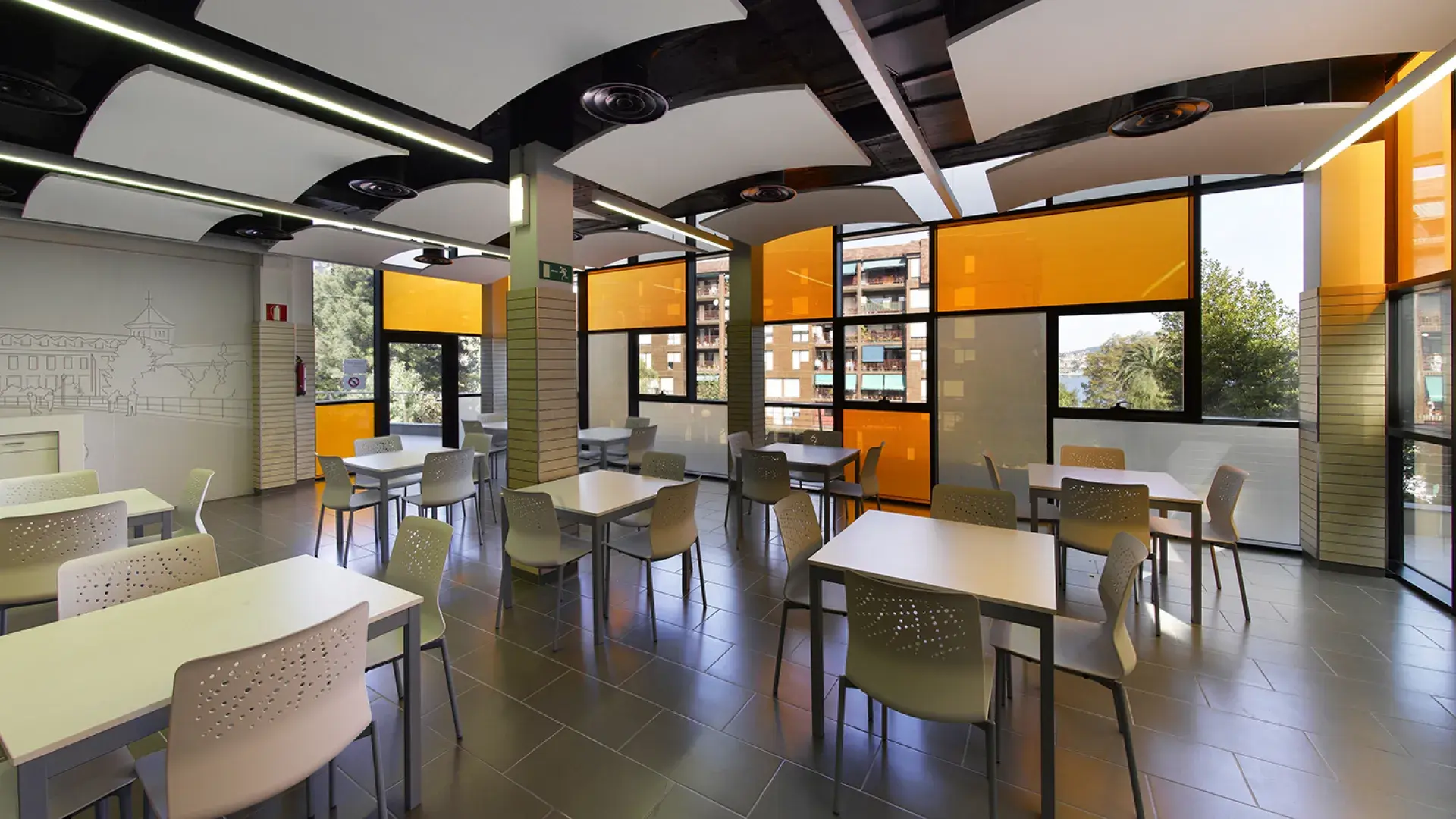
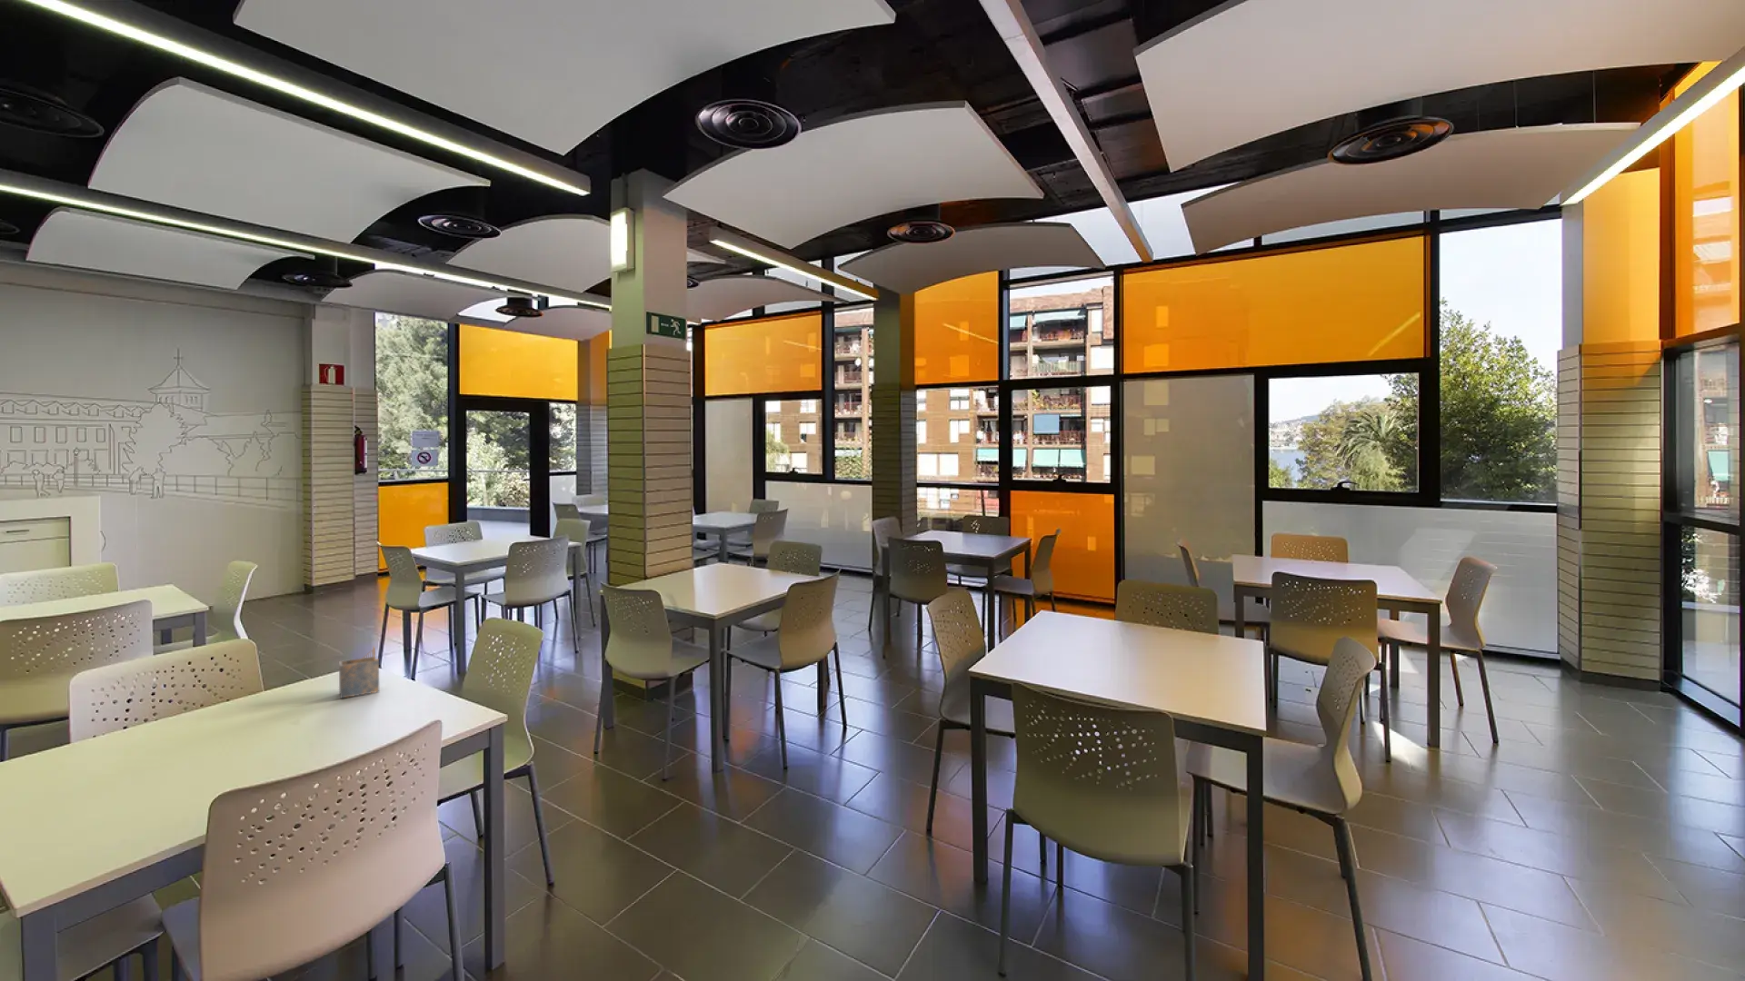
+ napkin holder (360, 671)
